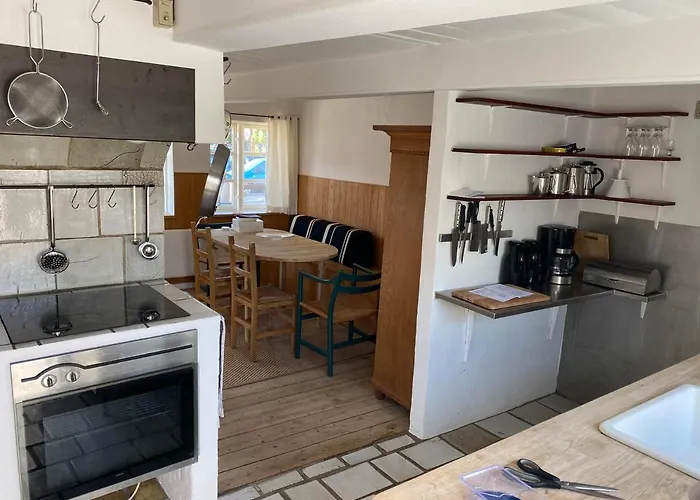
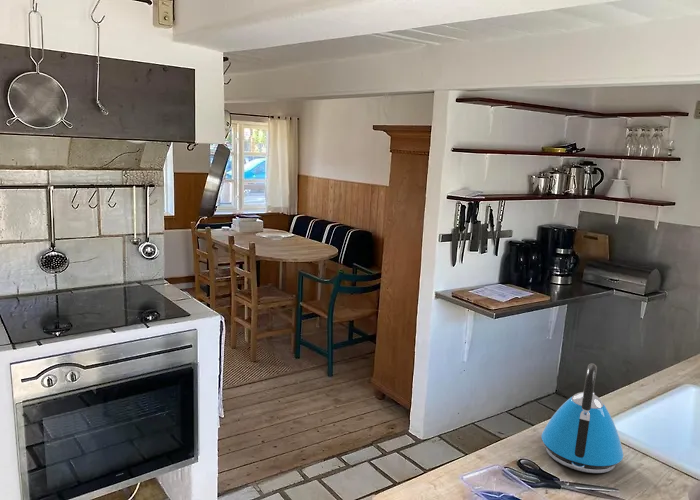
+ kettle (585, 411)
